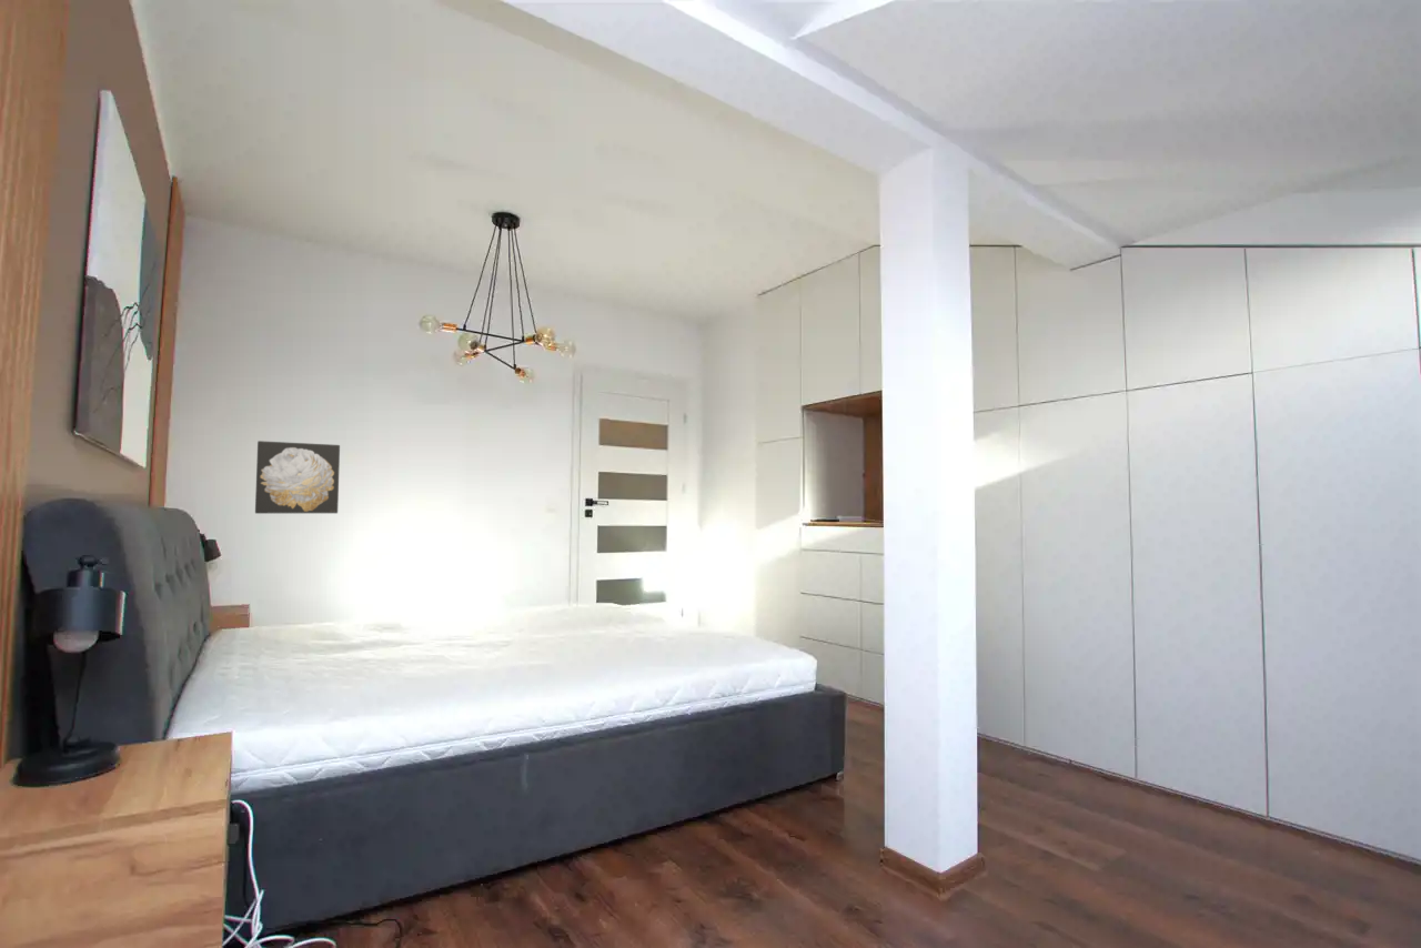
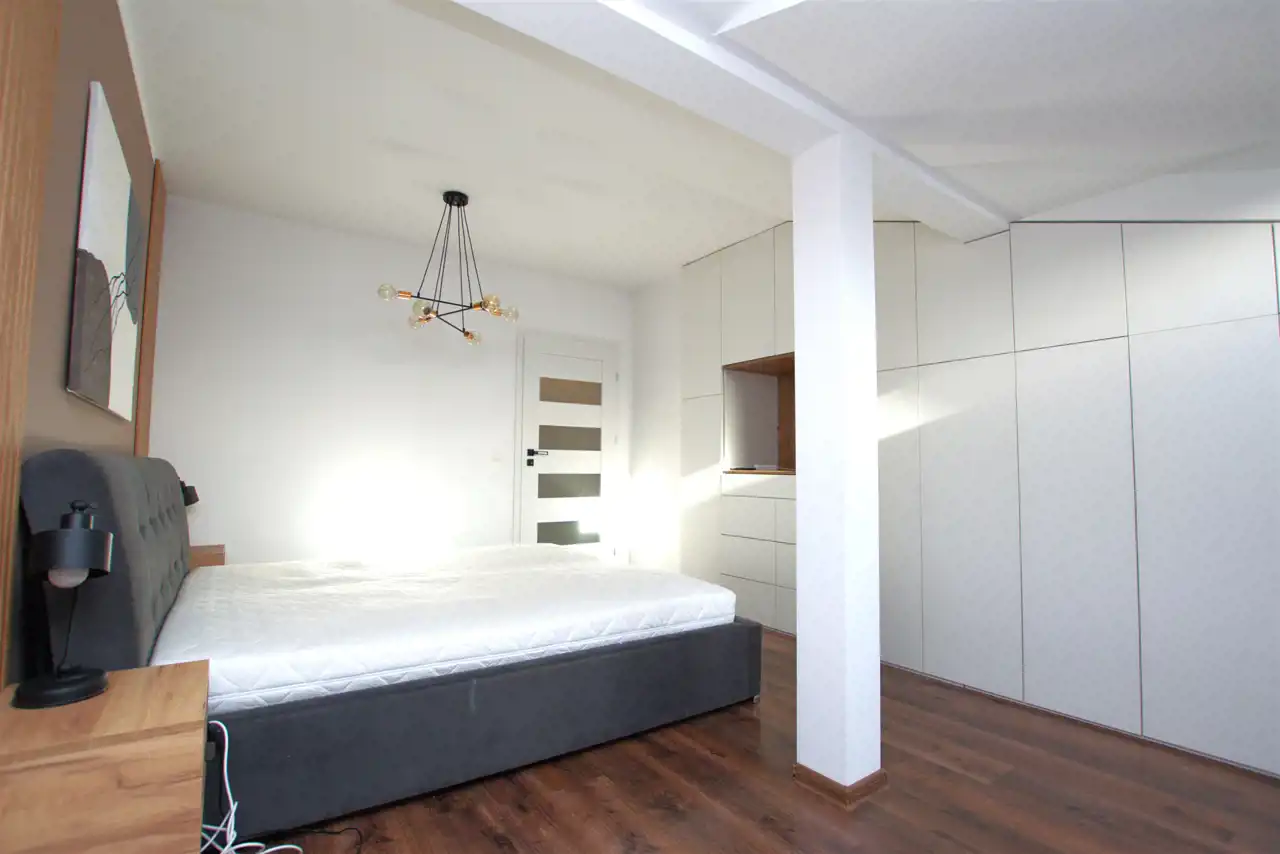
- wall art (299, 477)
